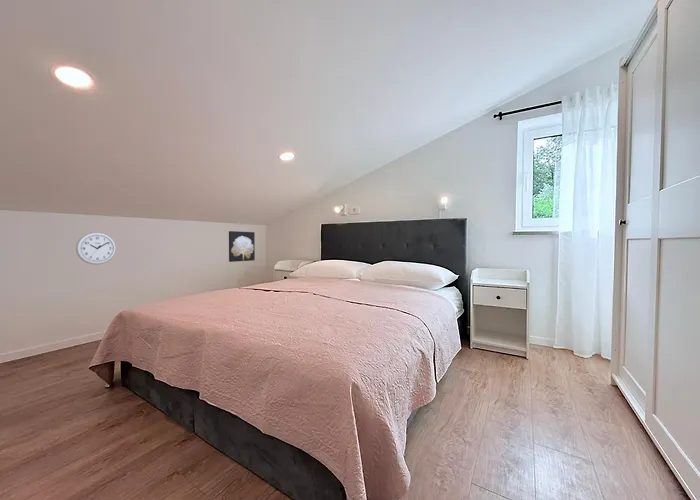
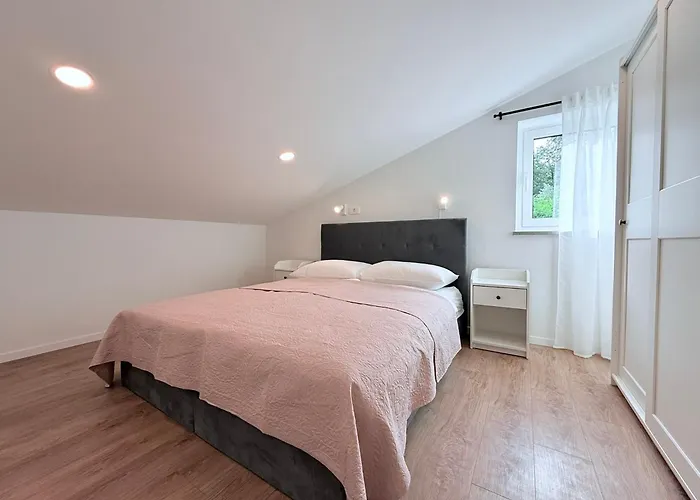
- wall clock (97, 248)
- wall art (242, 246)
